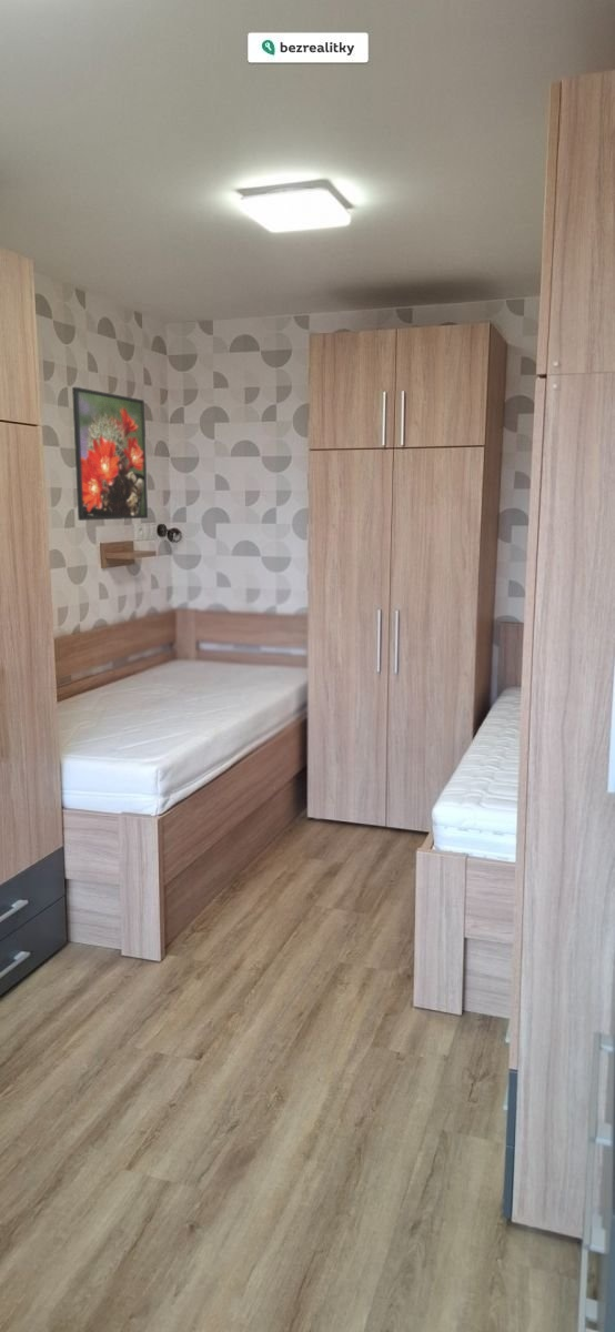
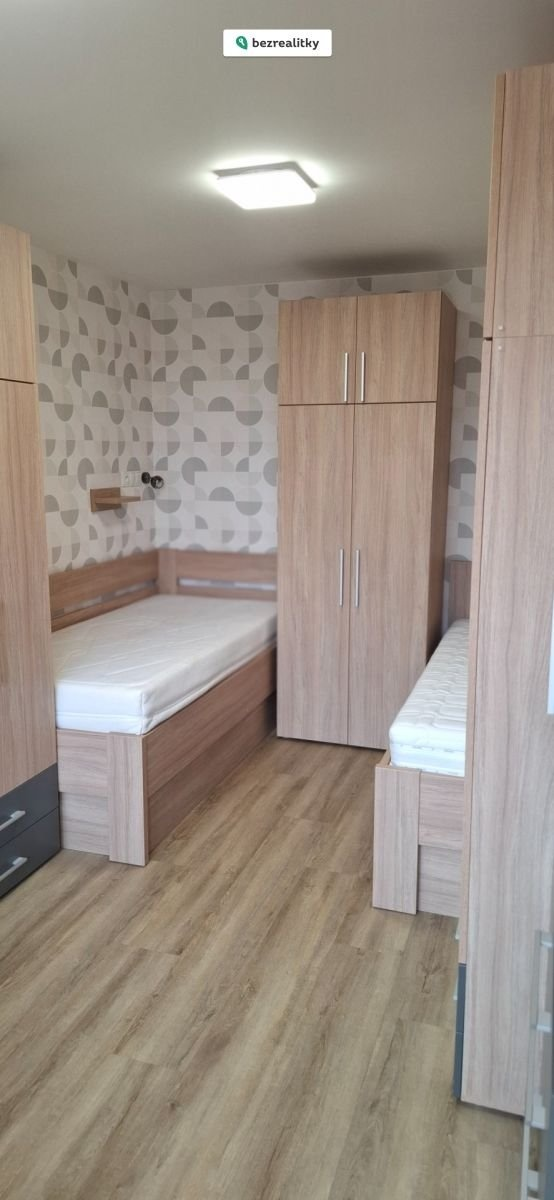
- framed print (112, 457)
